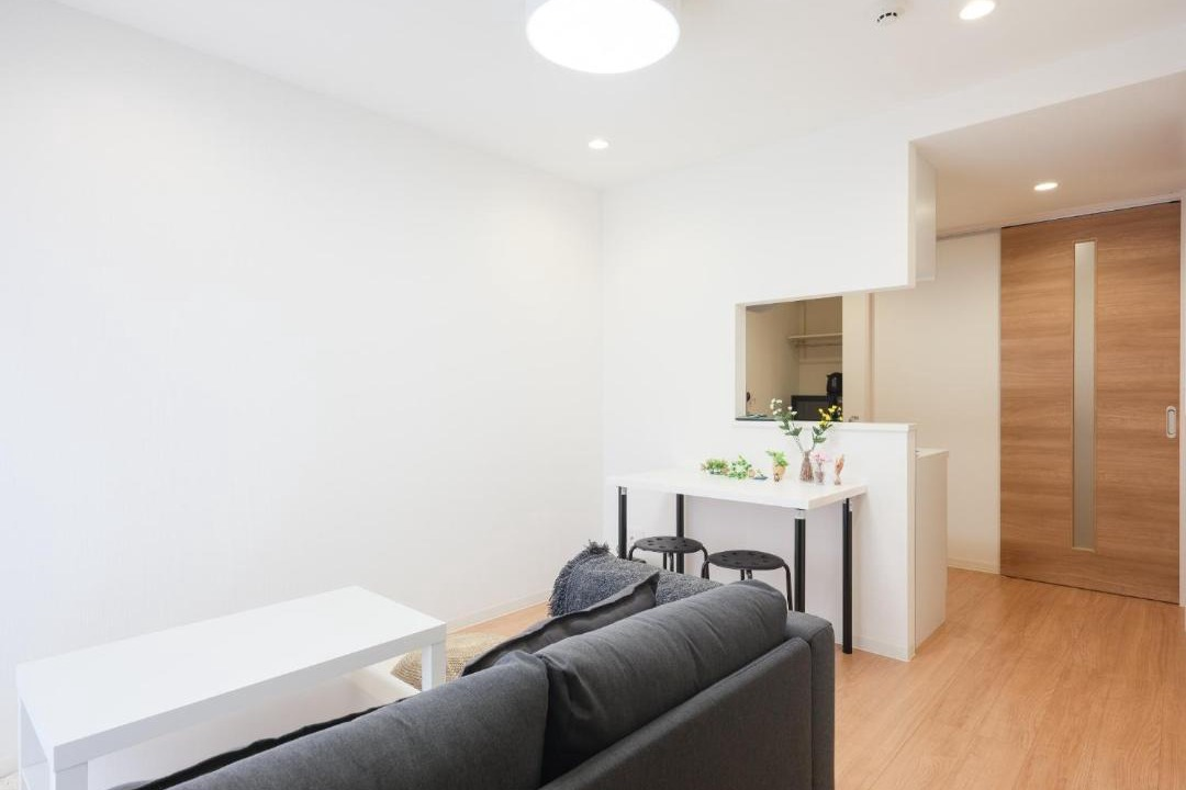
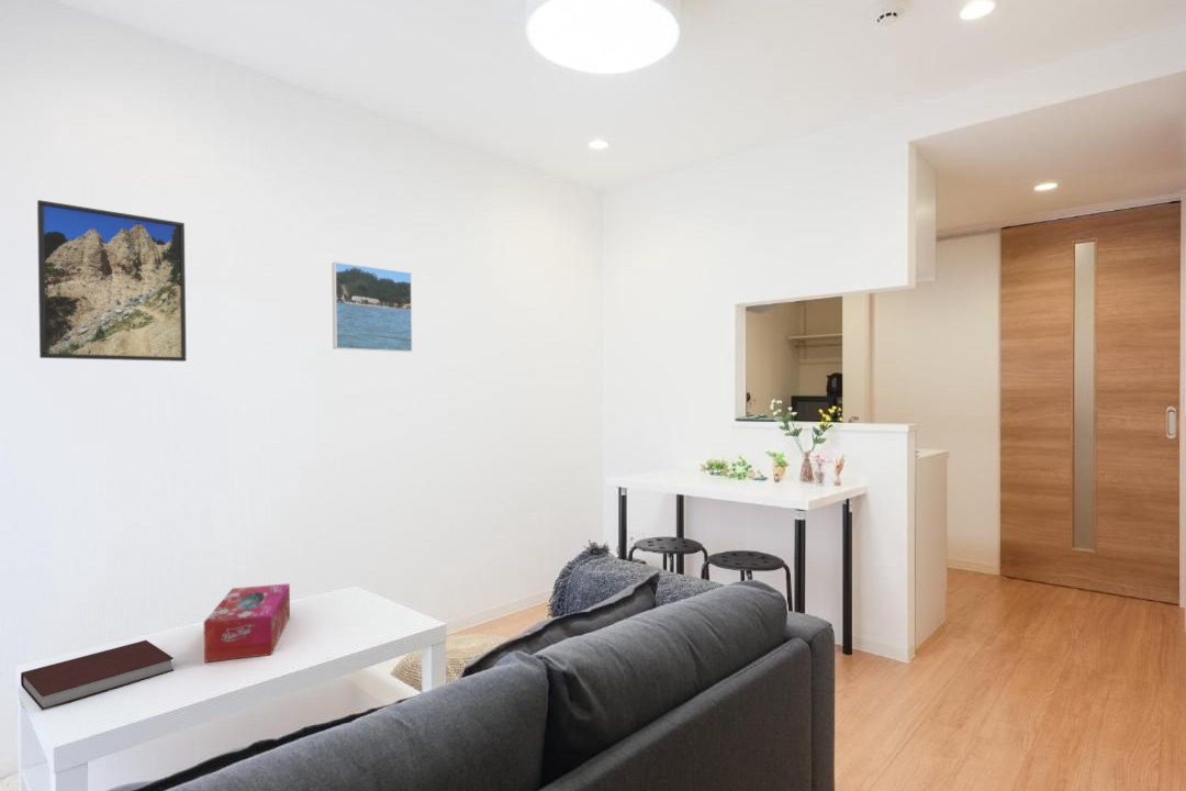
+ tissue box (250, 619)
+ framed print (116, 286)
+ notebook (99, 671)
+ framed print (373, 309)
